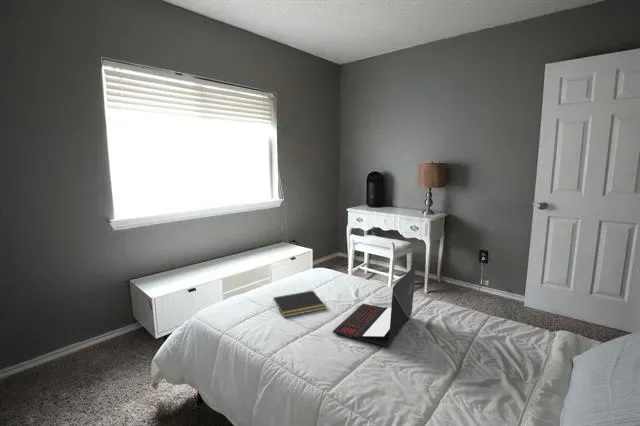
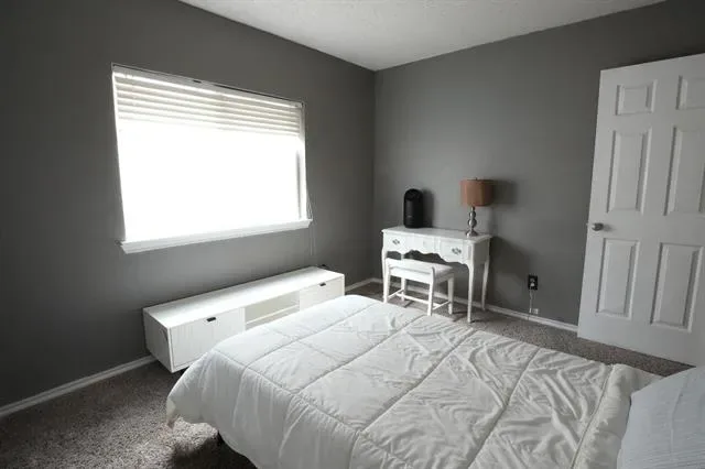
- laptop (372, 305)
- notepad (299, 303)
